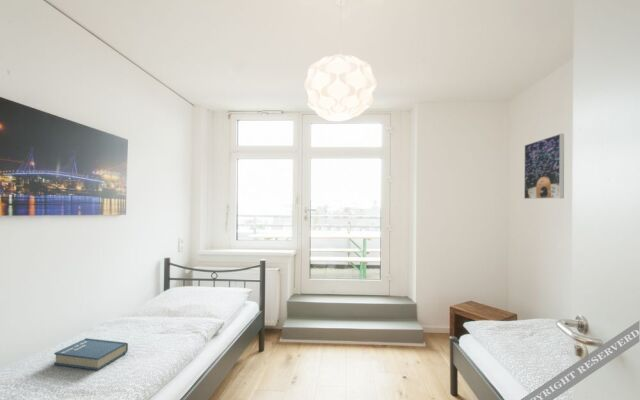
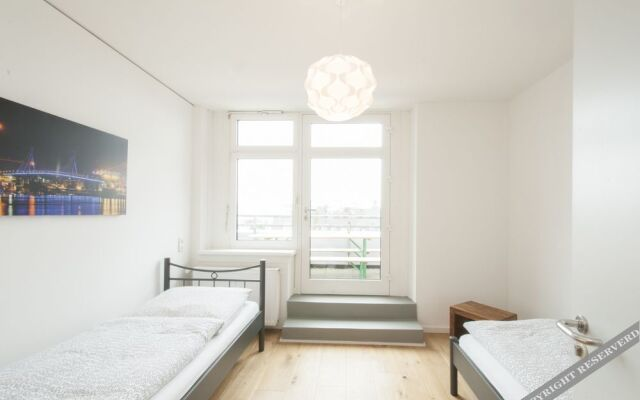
- book (92, 352)
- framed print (542, 169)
